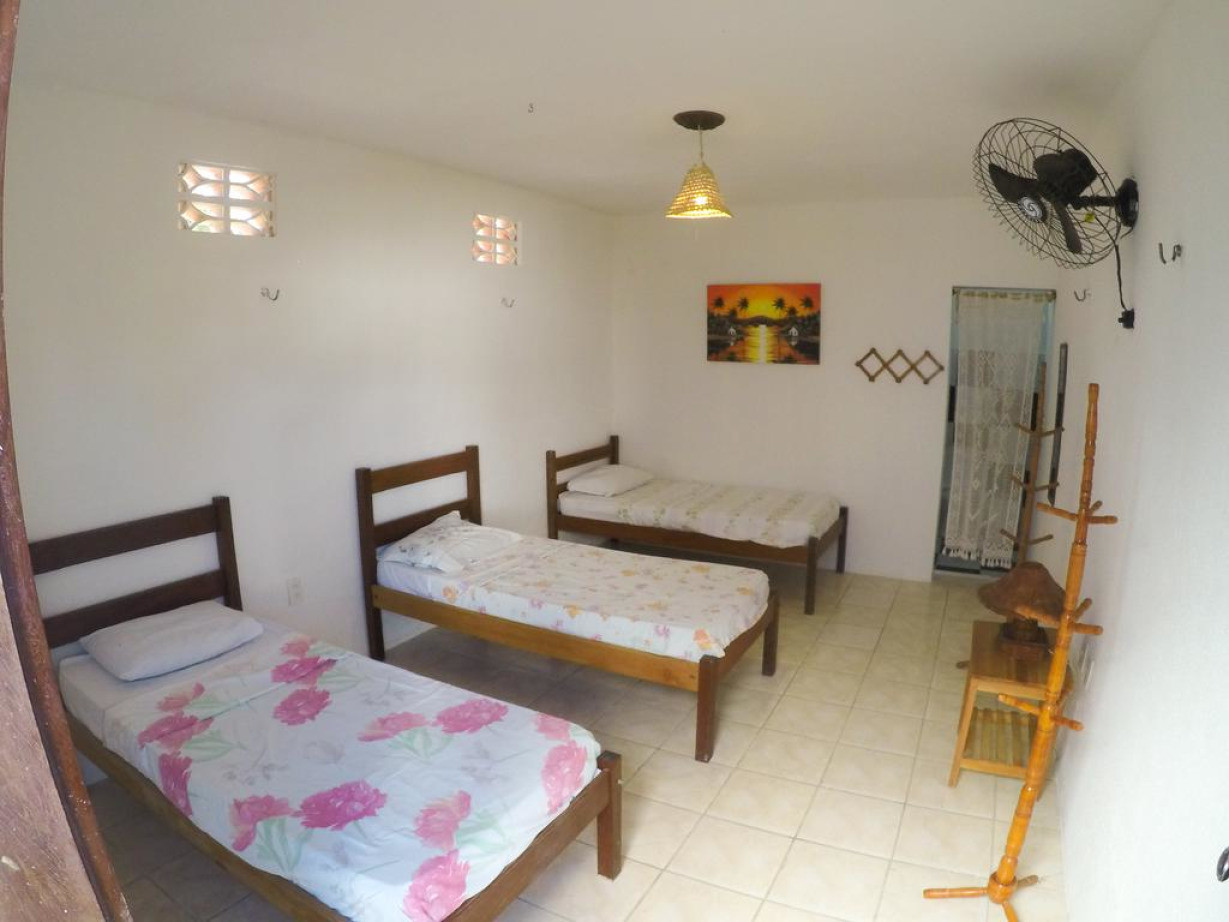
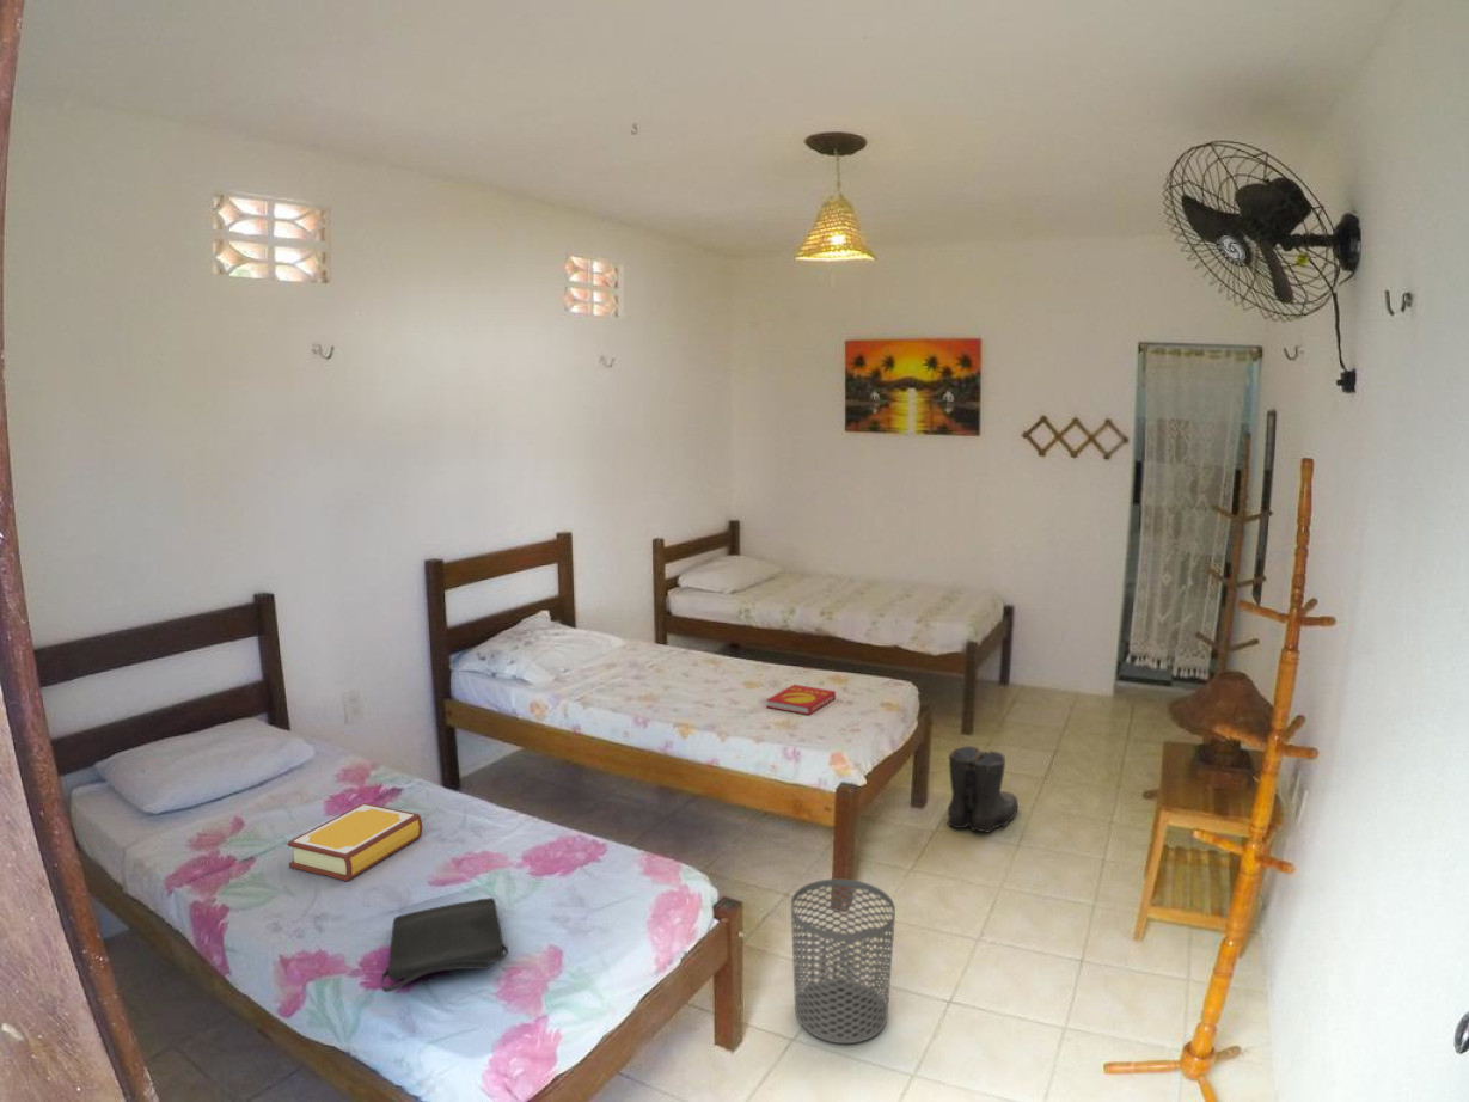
+ boots (983, 783)
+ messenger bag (446, 942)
+ waste bin (841, 960)
+ book (801, 698)
+ book (357, 839)
